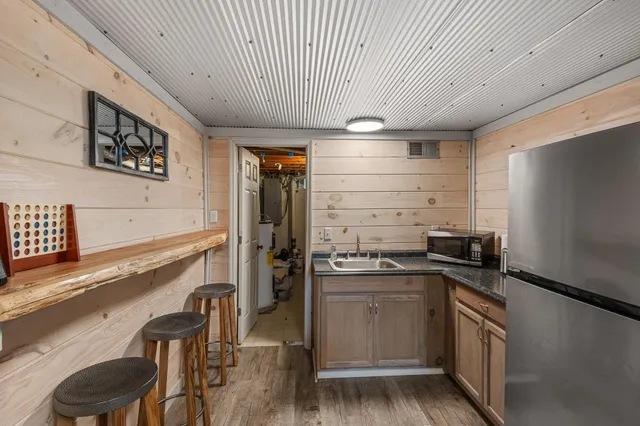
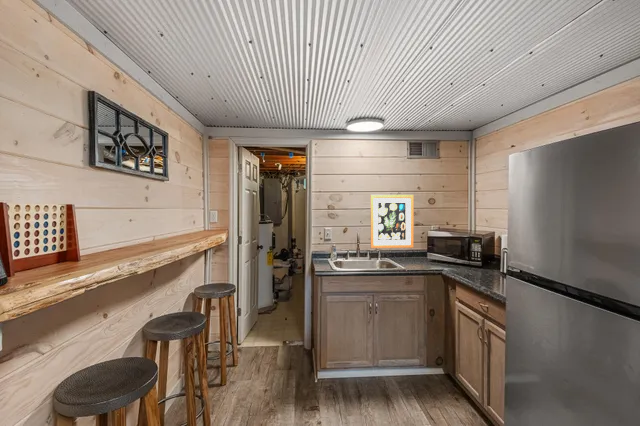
+ wall art (392, 221)
